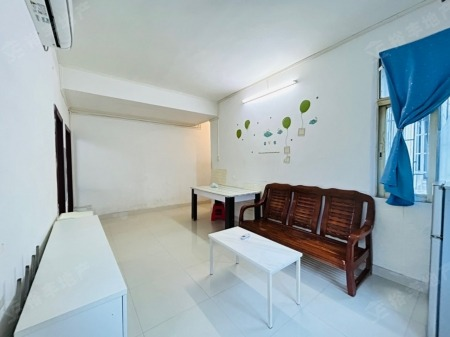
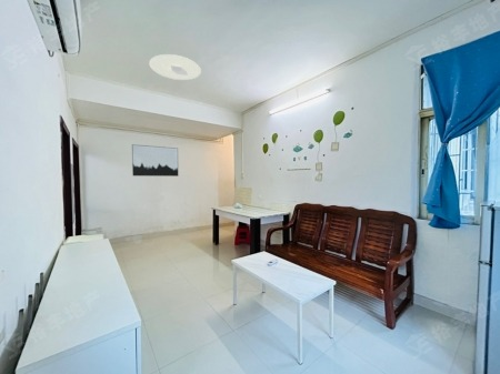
+ ceiling light (176, 65)
+ wall art (156, 161)
